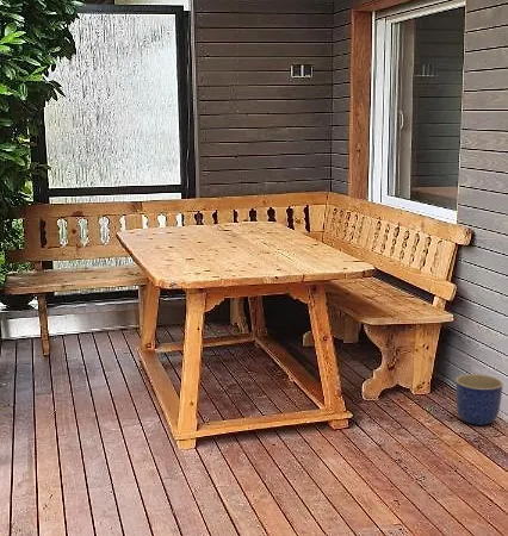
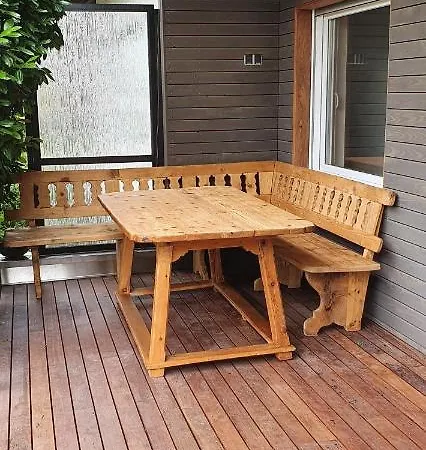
- planter (477, 400)
